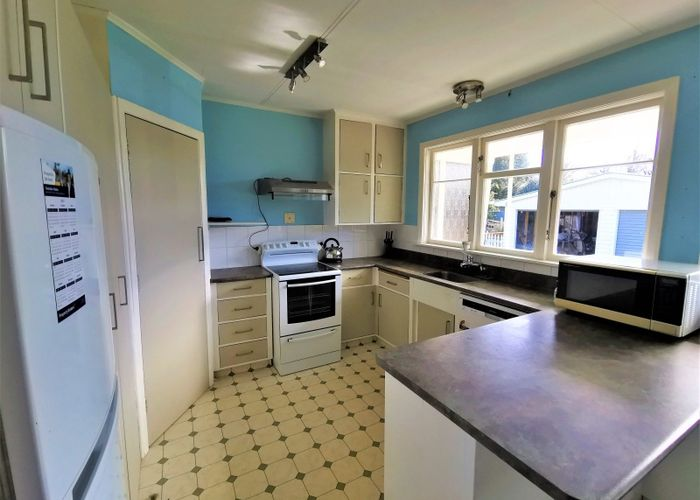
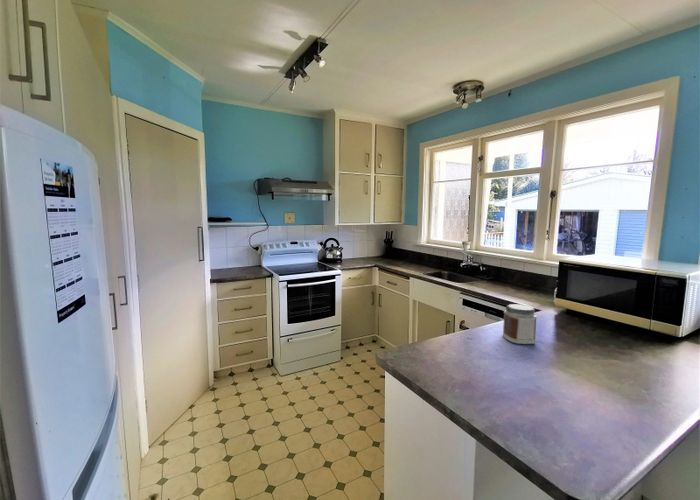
+ jar (519, 323)
